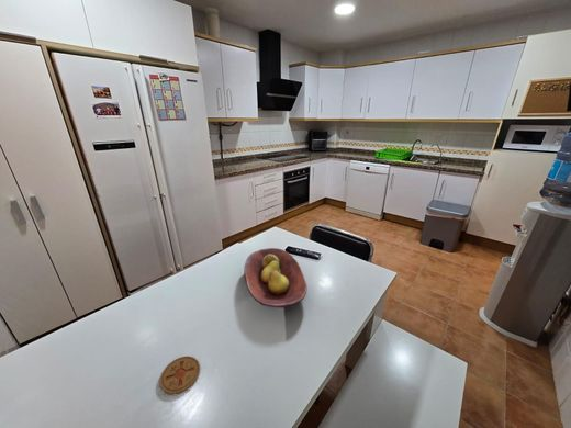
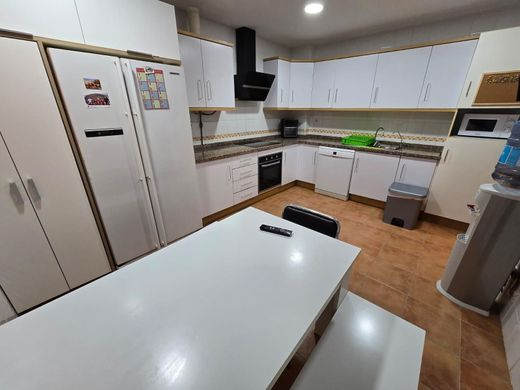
- fruit bowl (273, 273)
- coaster (180, 373)
